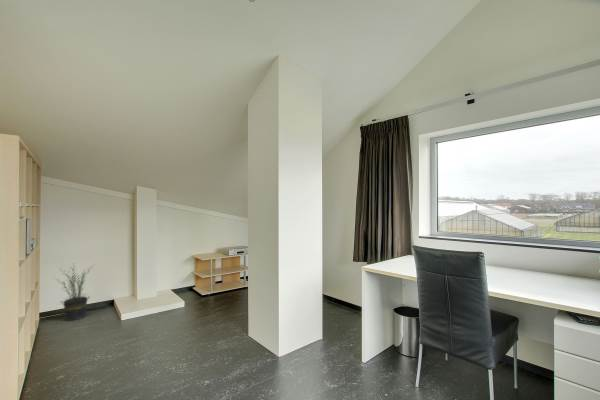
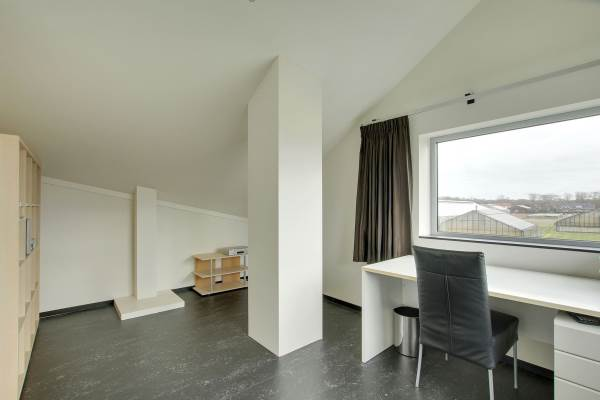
- potted plant (74, 290)
